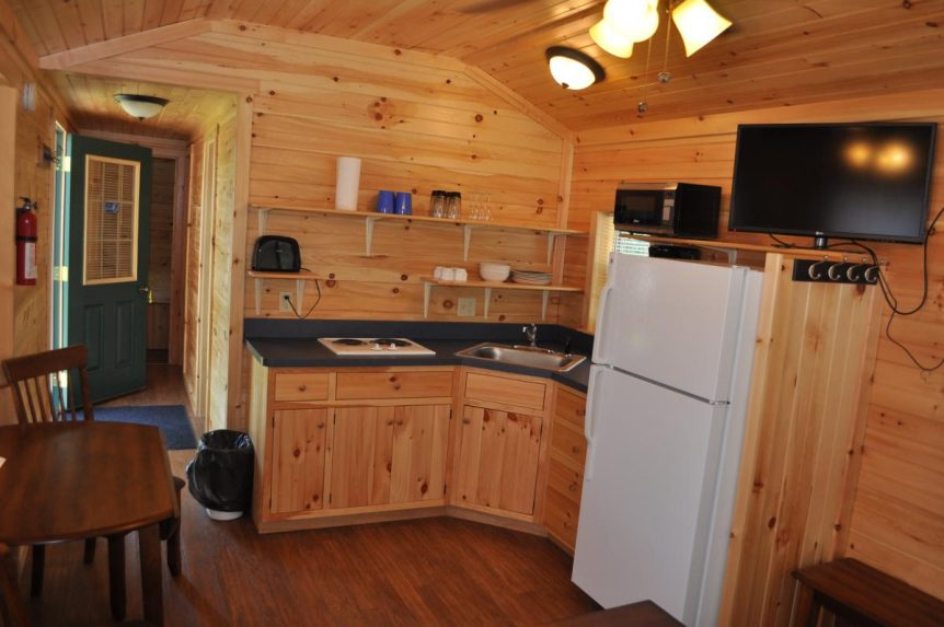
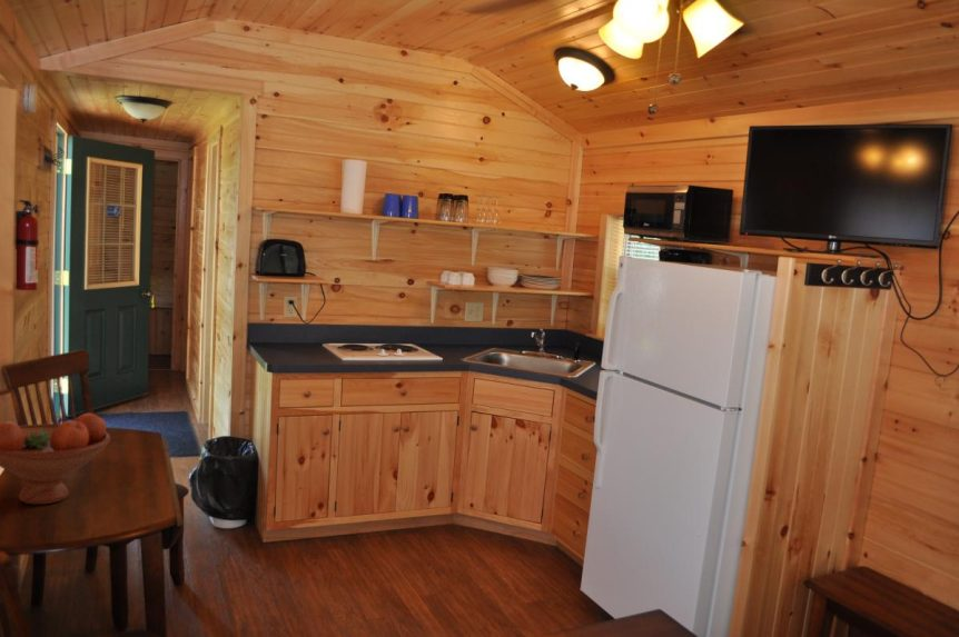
+ fruit bowl (45, 456)
